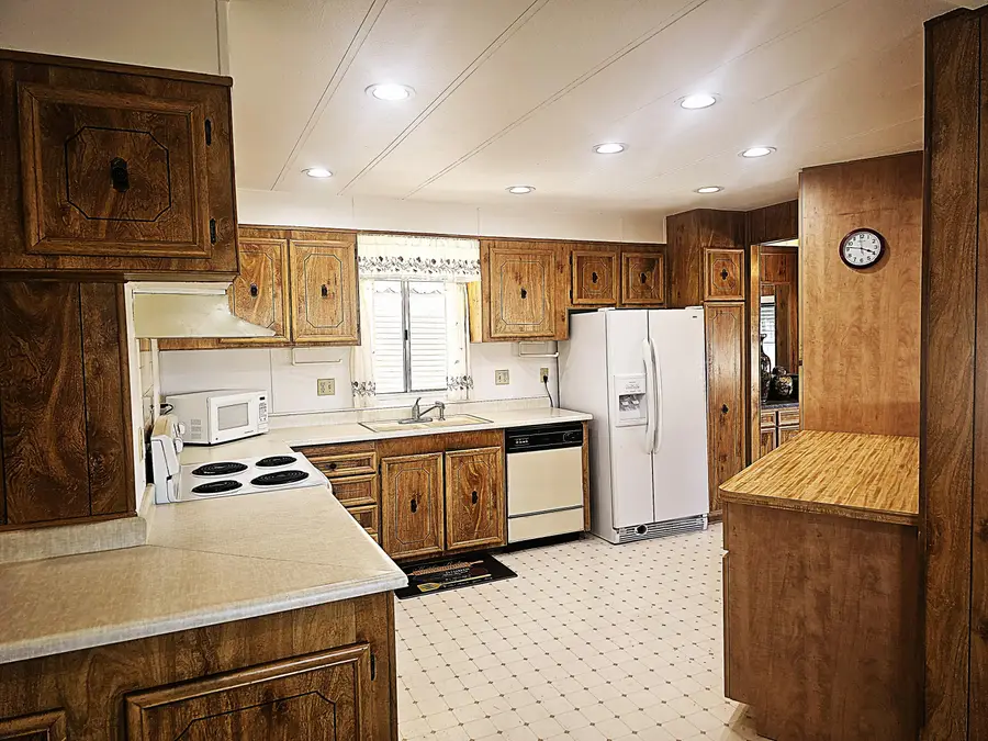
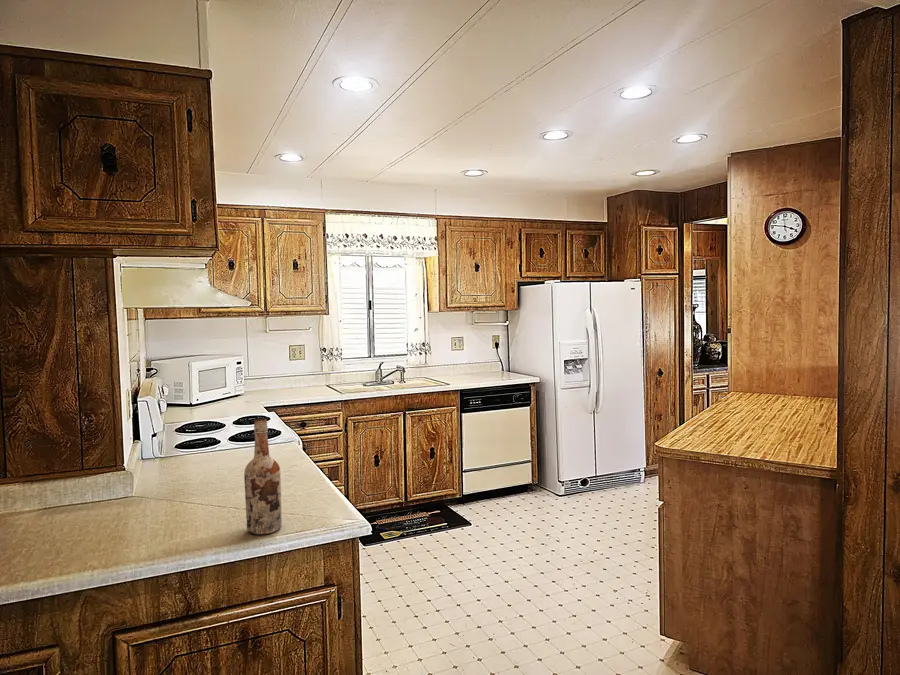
+ wine bottle (262, 474)
